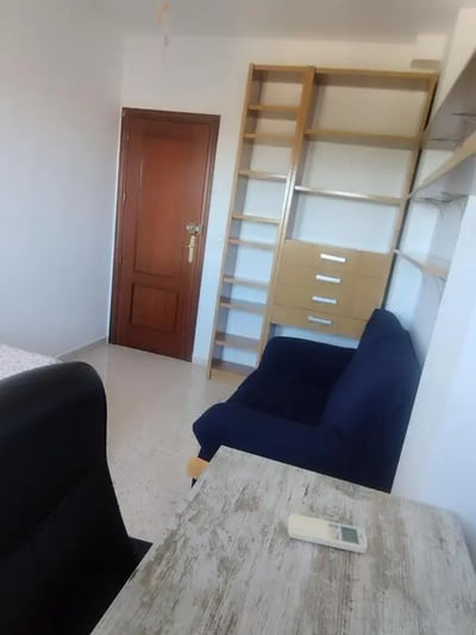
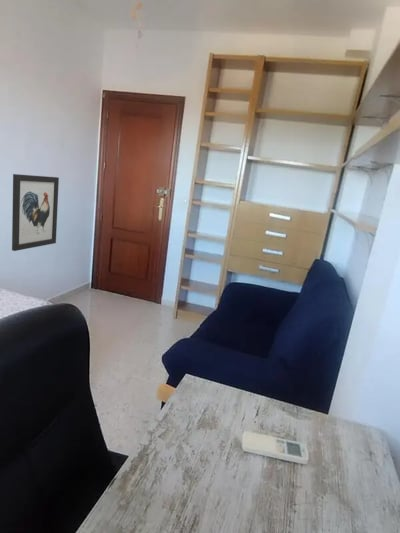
+ wall art (36, 212)
